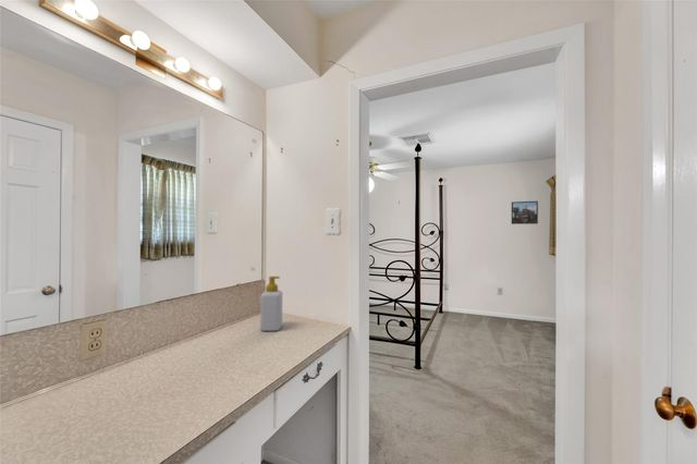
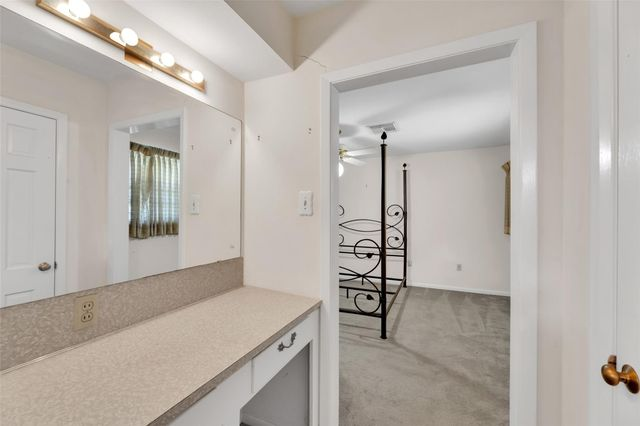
- soap bottle (271, 302)
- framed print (524, 212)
